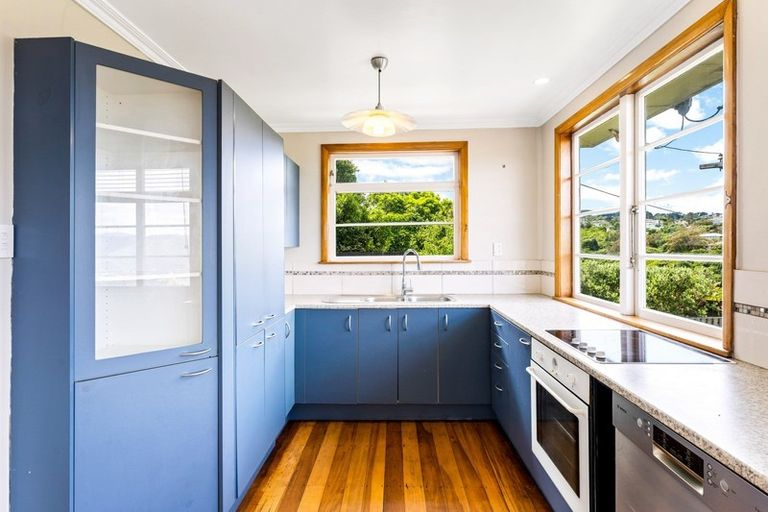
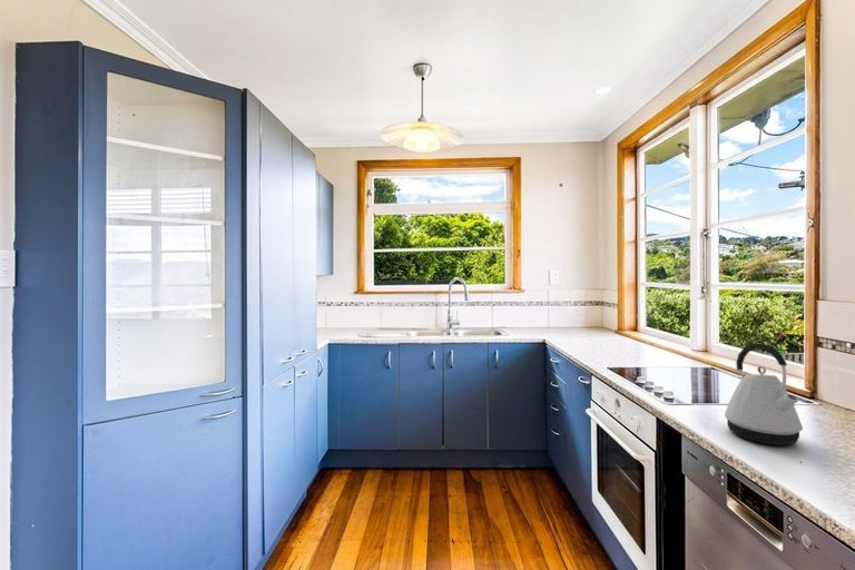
+ kettle (763, 390)
